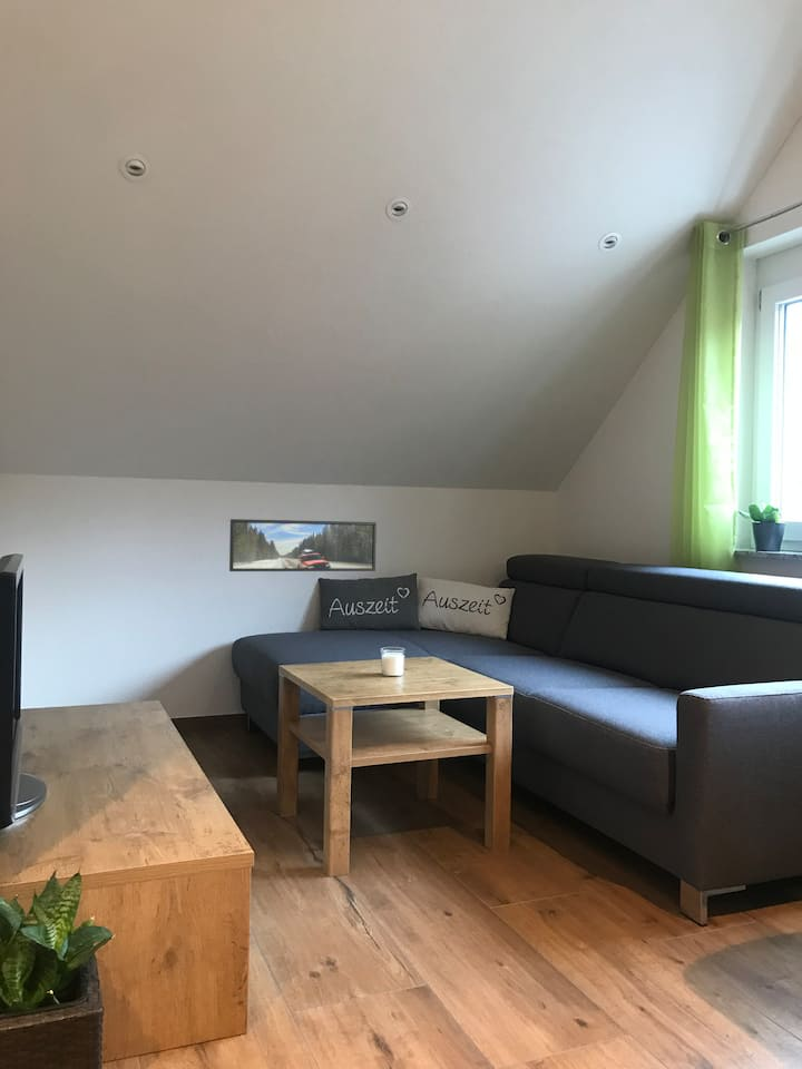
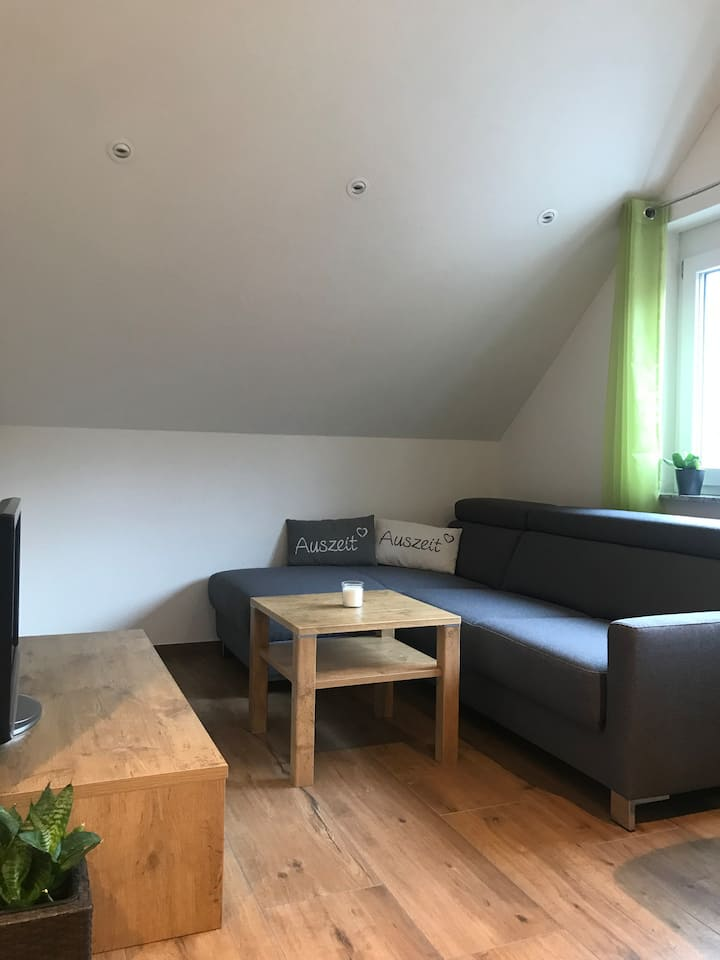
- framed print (305, 546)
